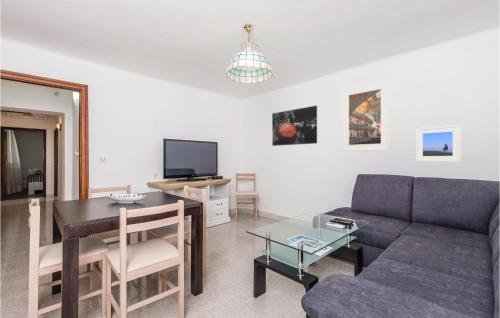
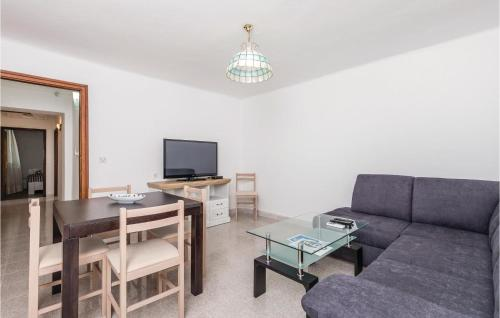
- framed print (364, 118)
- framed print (437, 144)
- wall art (293, 127)
